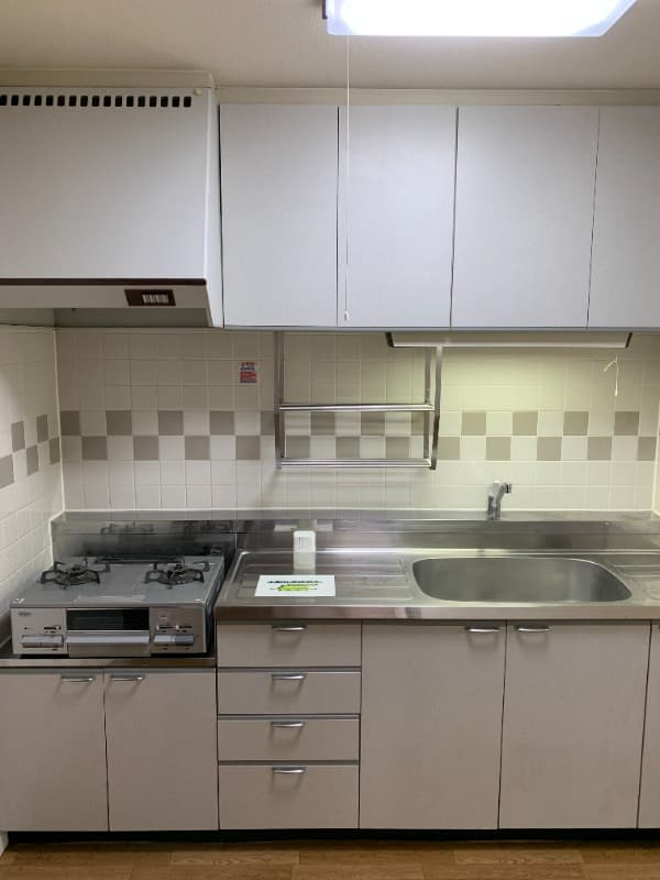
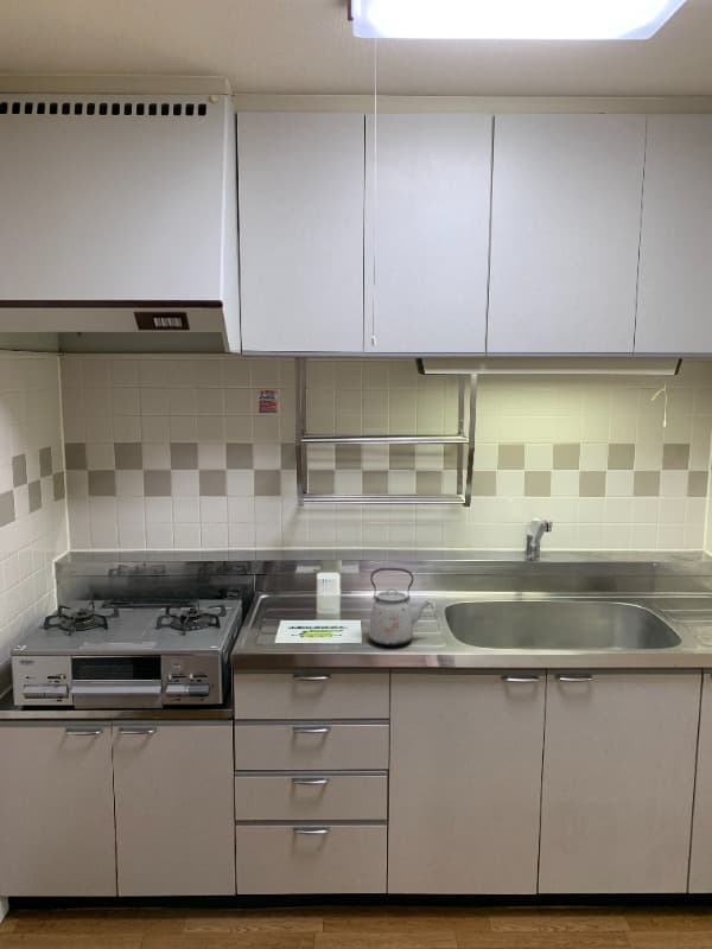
+ kettle (400, 605)
